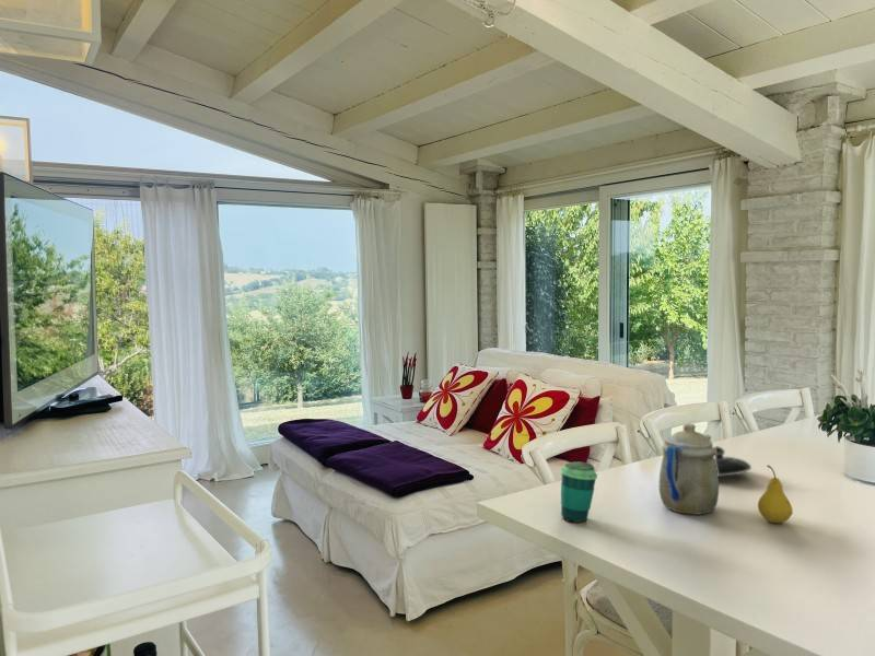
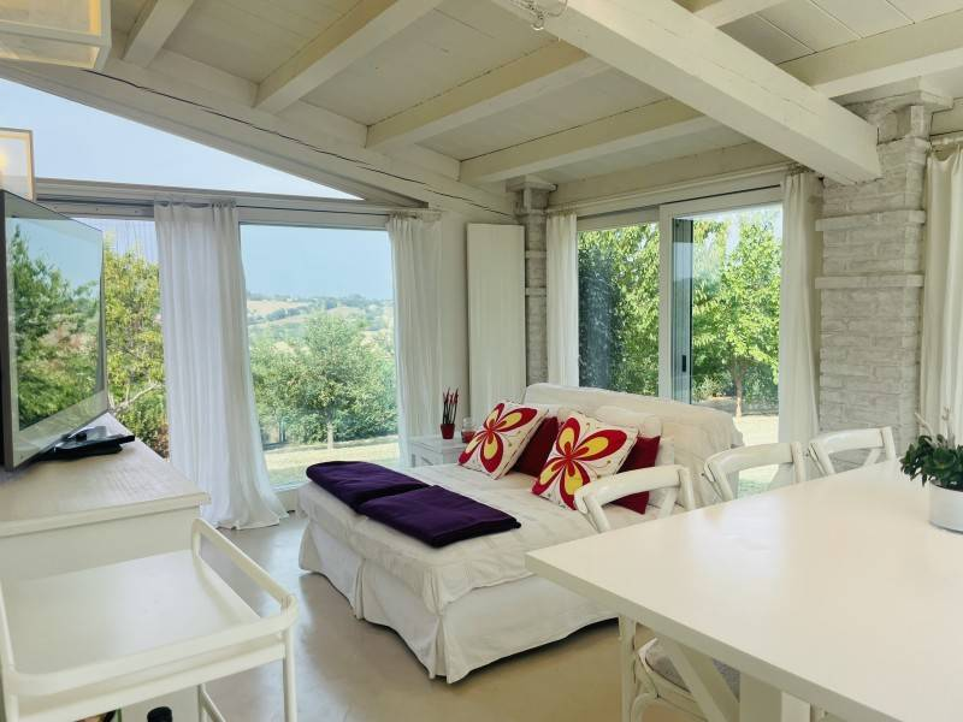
- cup (579, 491)
- teapot (688, 466)
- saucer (715, 459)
- fruit (774, 494)
